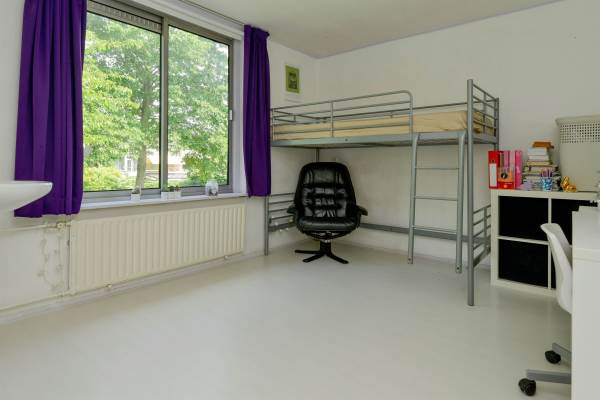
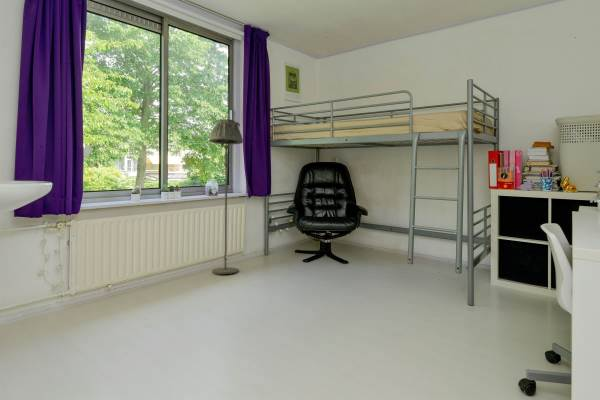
+ floor lamp (225, 196)
